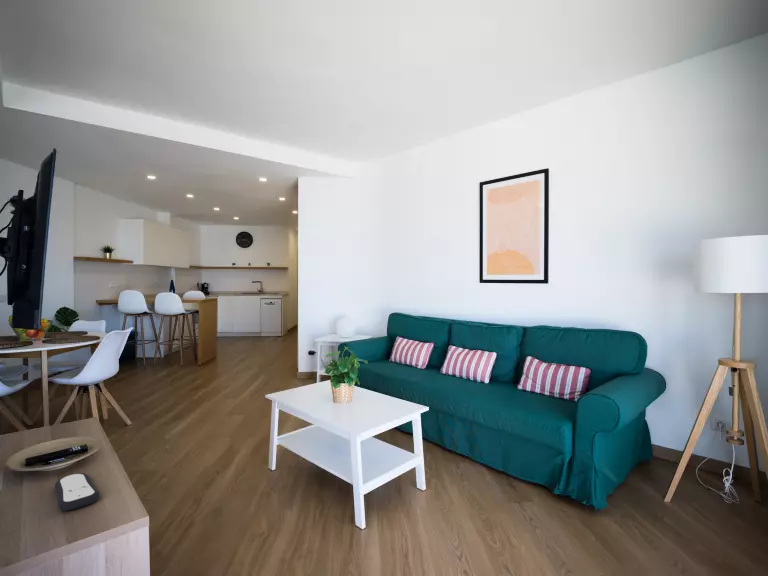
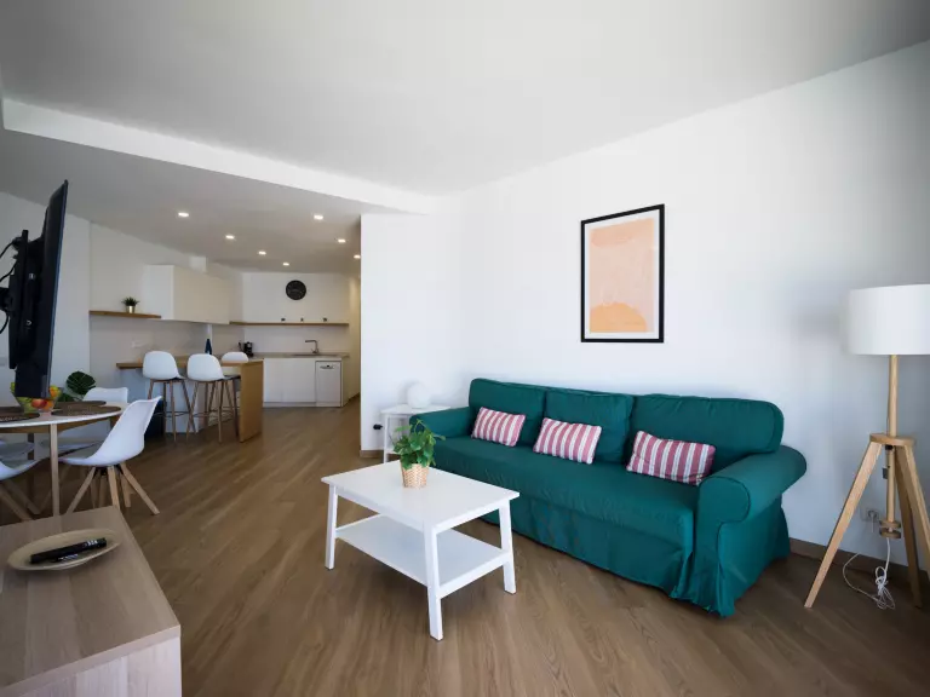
- remote control (75, 489)
